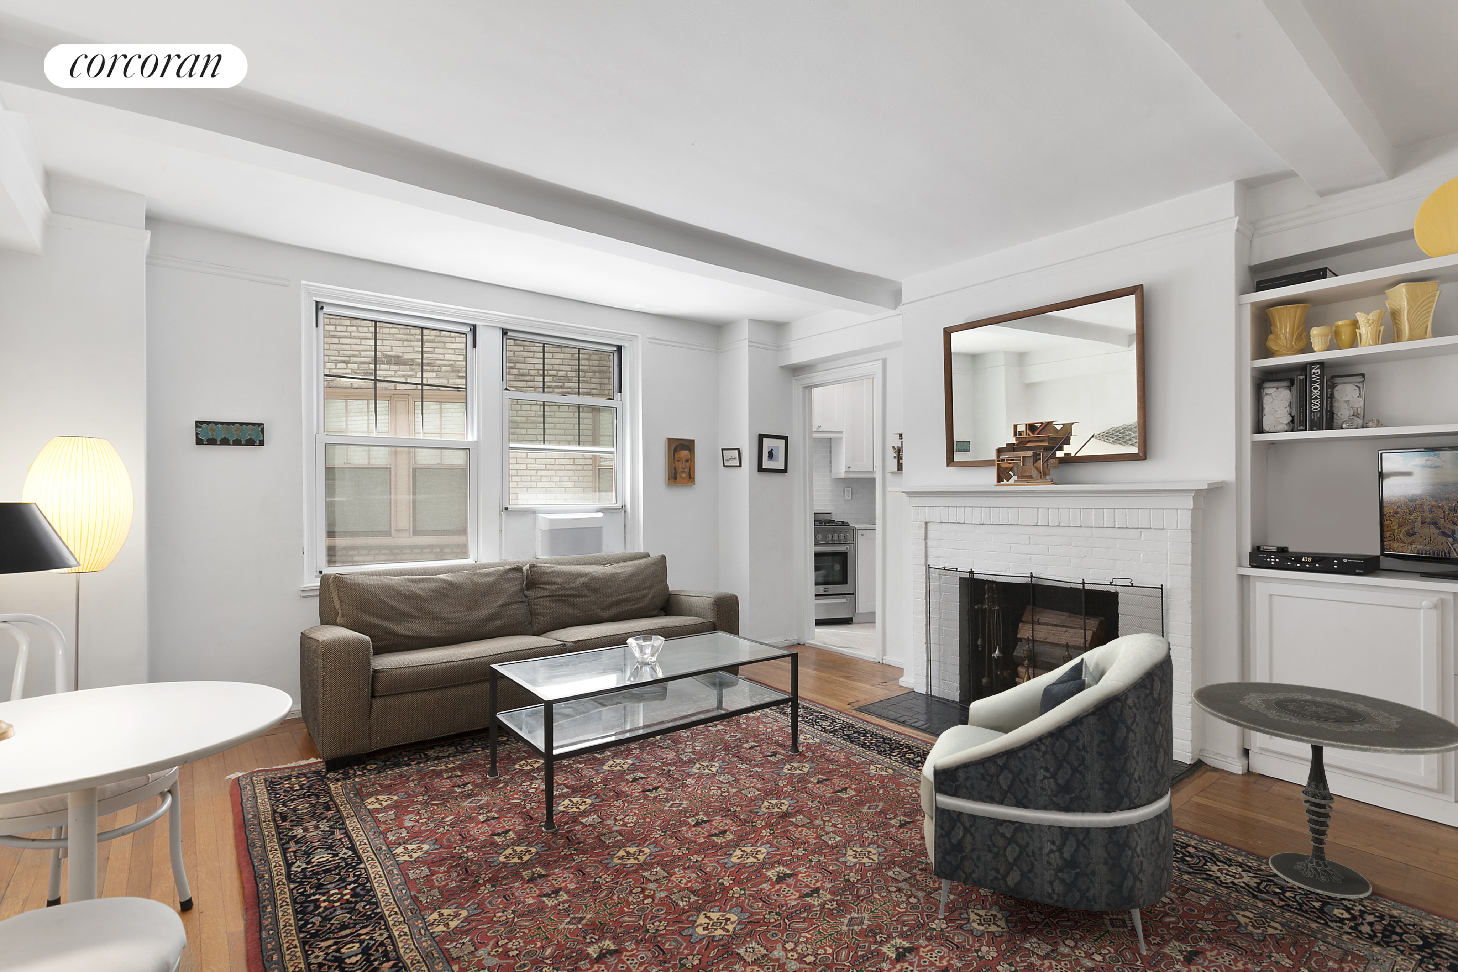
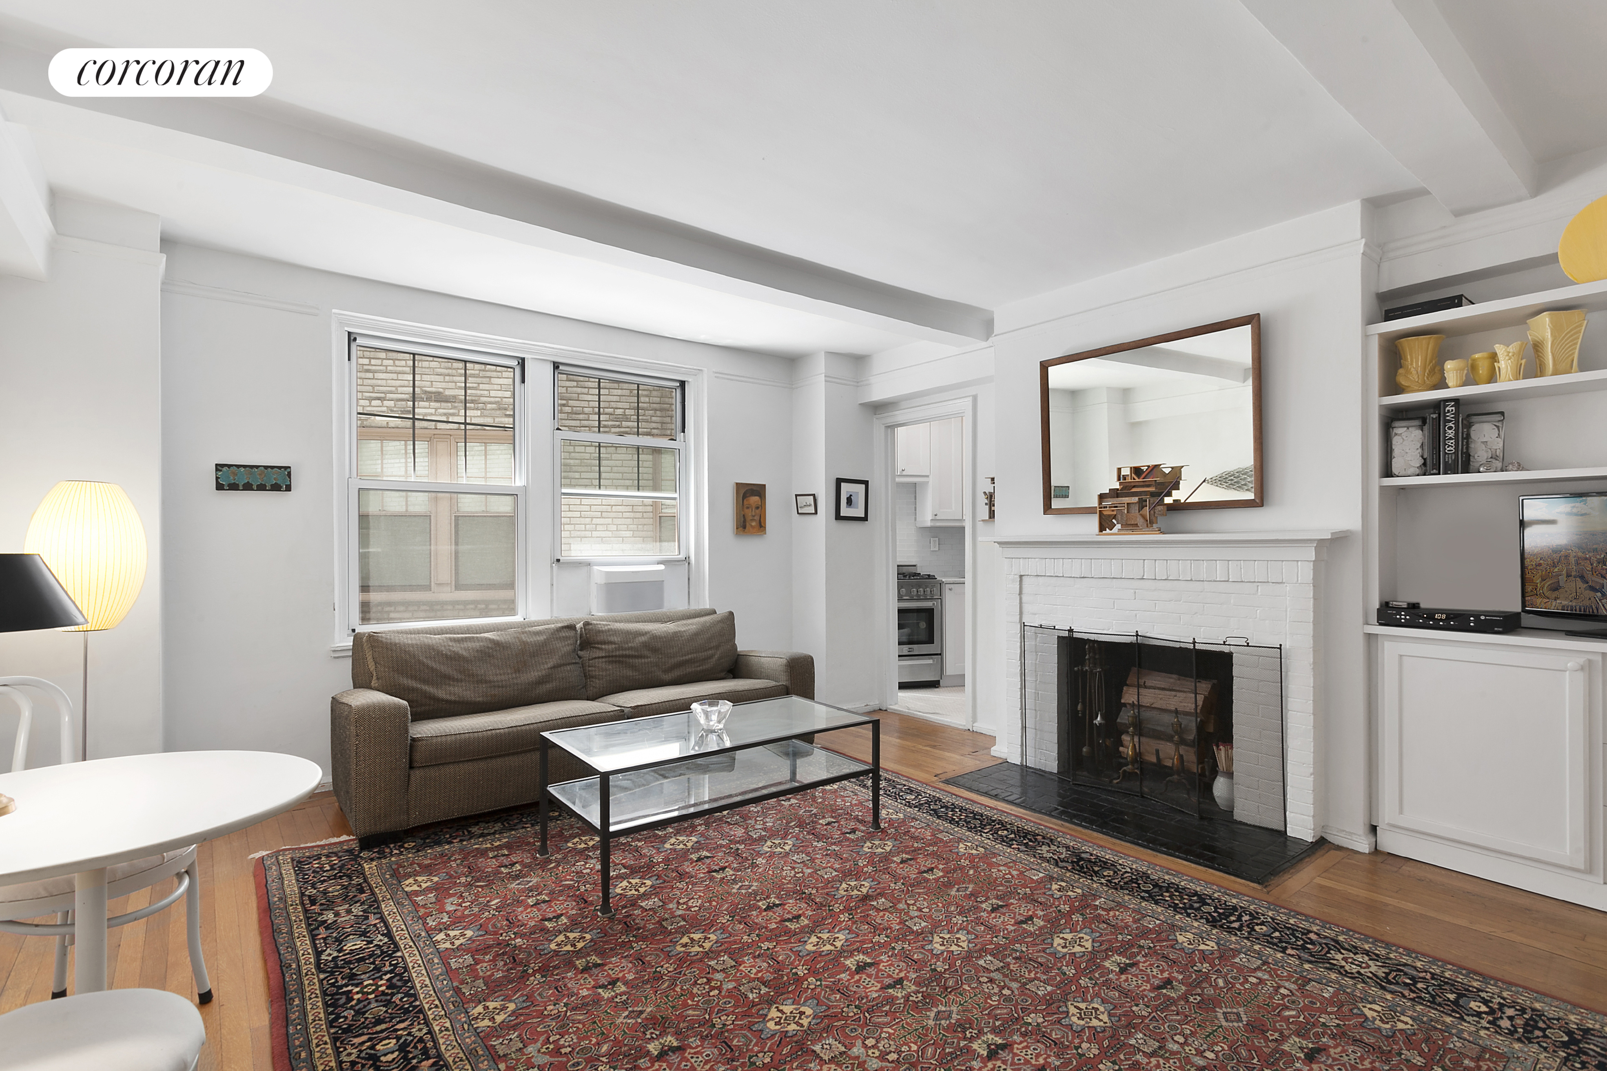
- armchair (1043, 731)
- side table (1317, 793)
